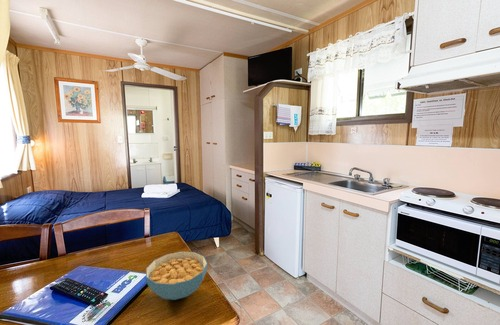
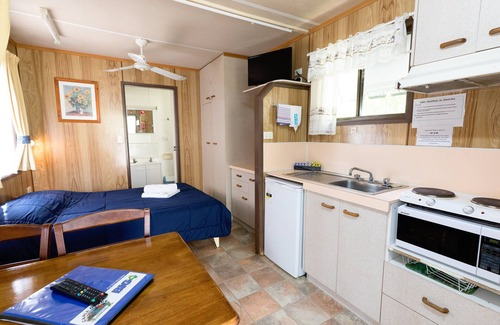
- cereal bowl (177, 279)
